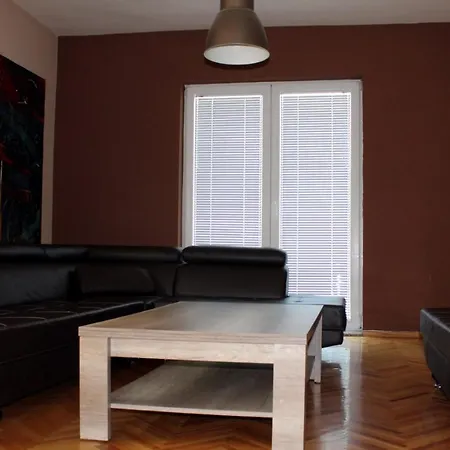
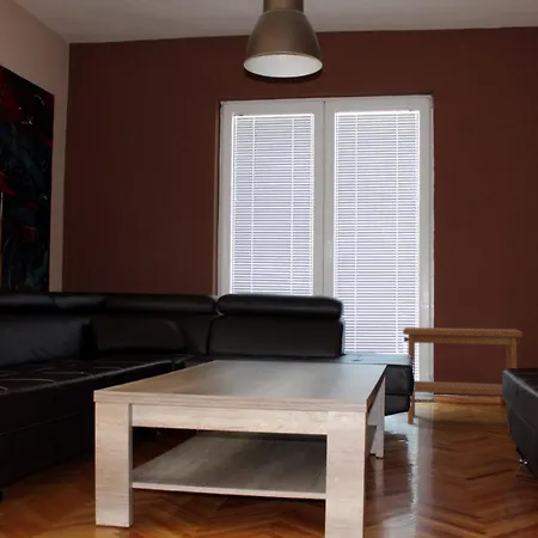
+ side table (460, 383)
